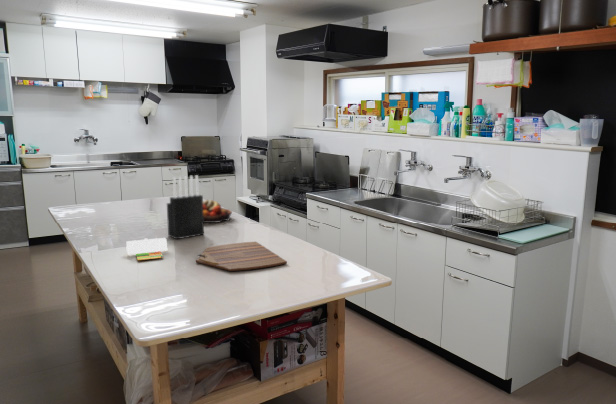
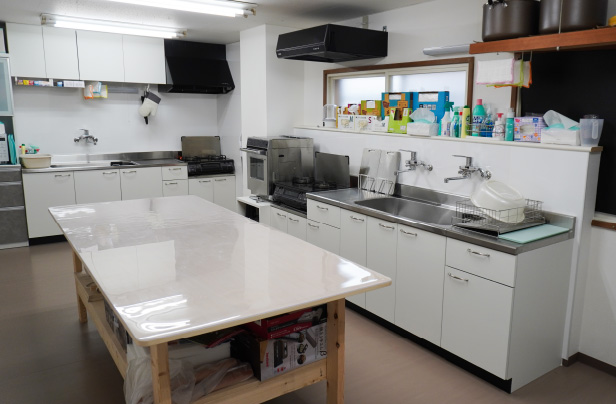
- knife block (184, 205)
- cutting board (234, 254)
- fruit bowl (209, 210)
- notebook (148, 248)
